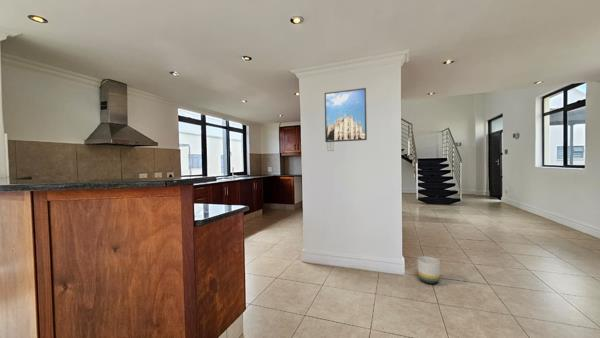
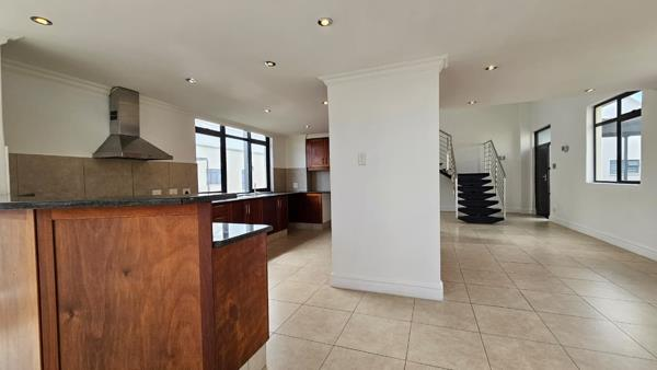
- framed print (345, 115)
- planter (428, 271)
